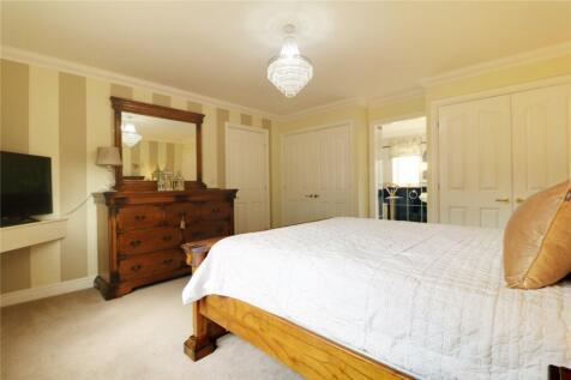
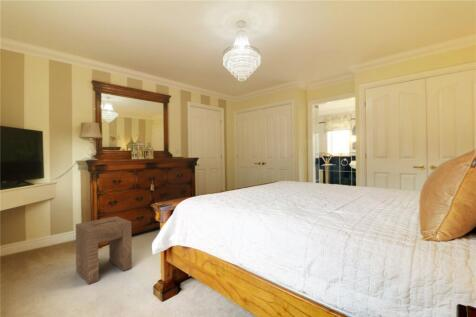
+ stool (102, 242)
